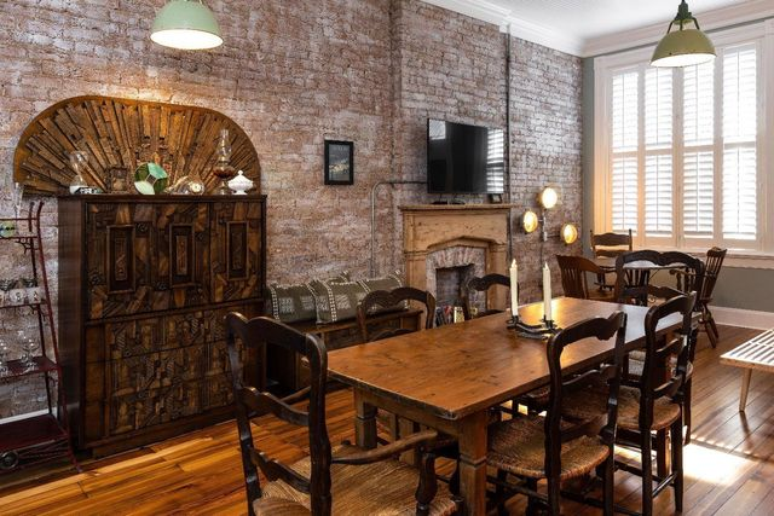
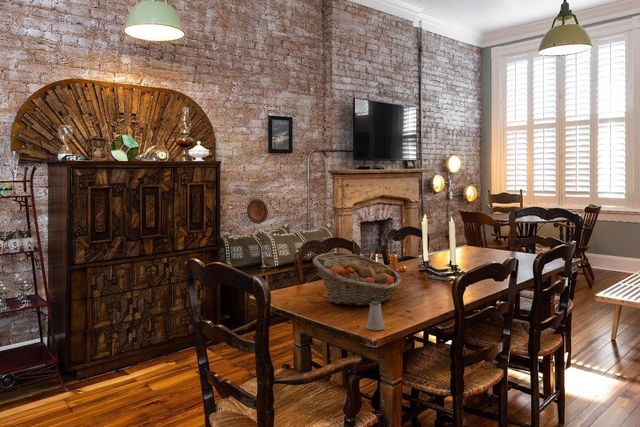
+ saltshaker (375, 314)
+ decorative plate (257, 211)
+ pepper shaker (396, 262)
+ fruit basket (357, 276)
